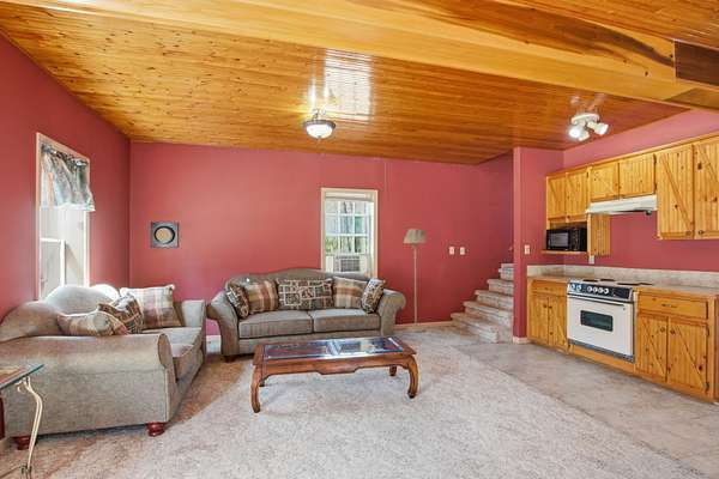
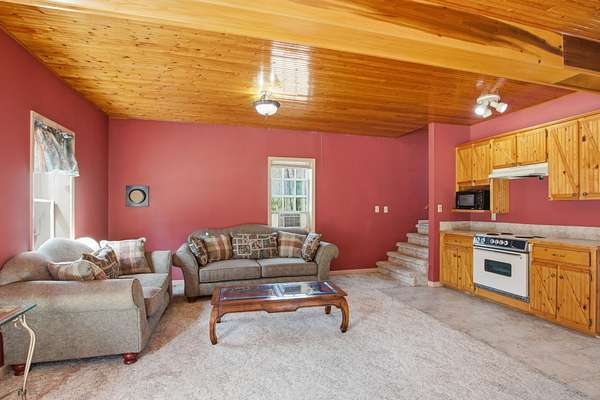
- floor lamp (415, 279)
